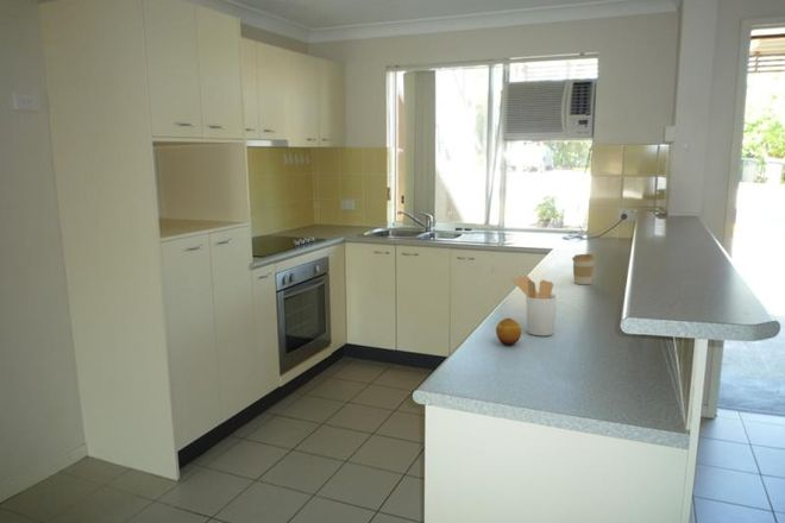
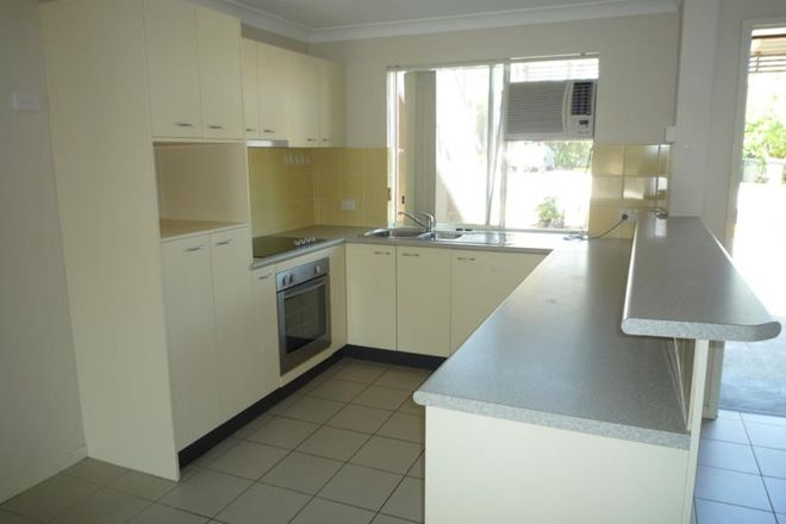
- coffee cup (583, 267)
- utensil holder (534, 303)
- fruit (508, 330)
